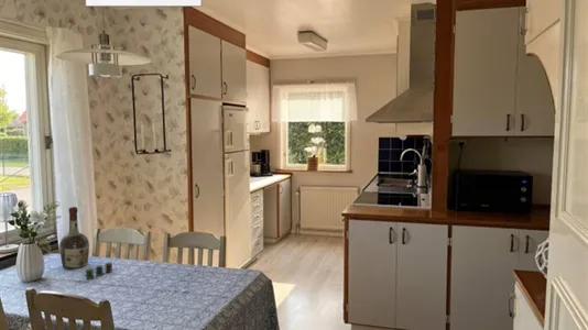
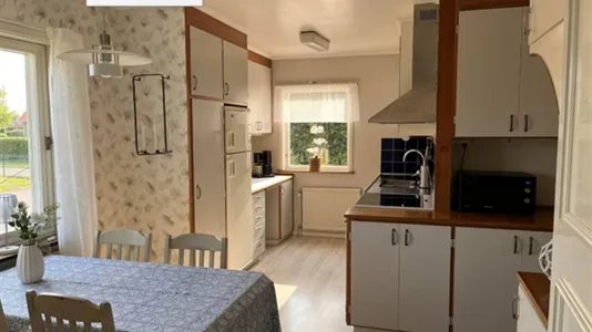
- cognac bottle (74, 237)
- cup (98, 267)
